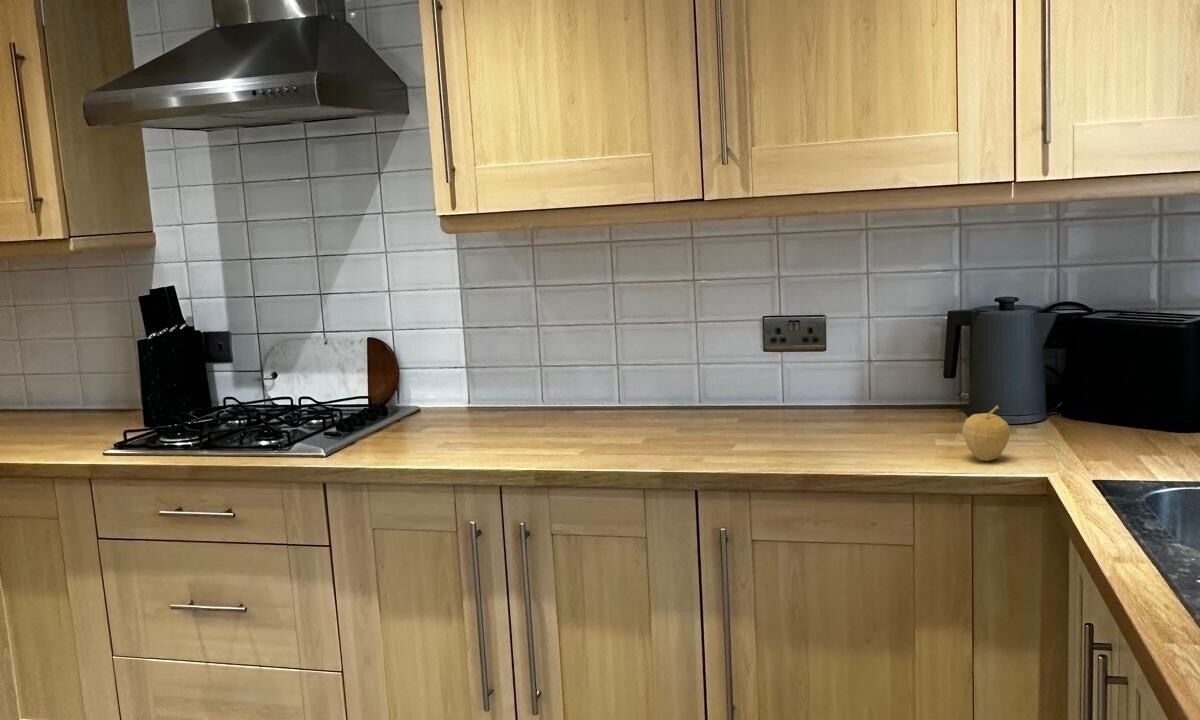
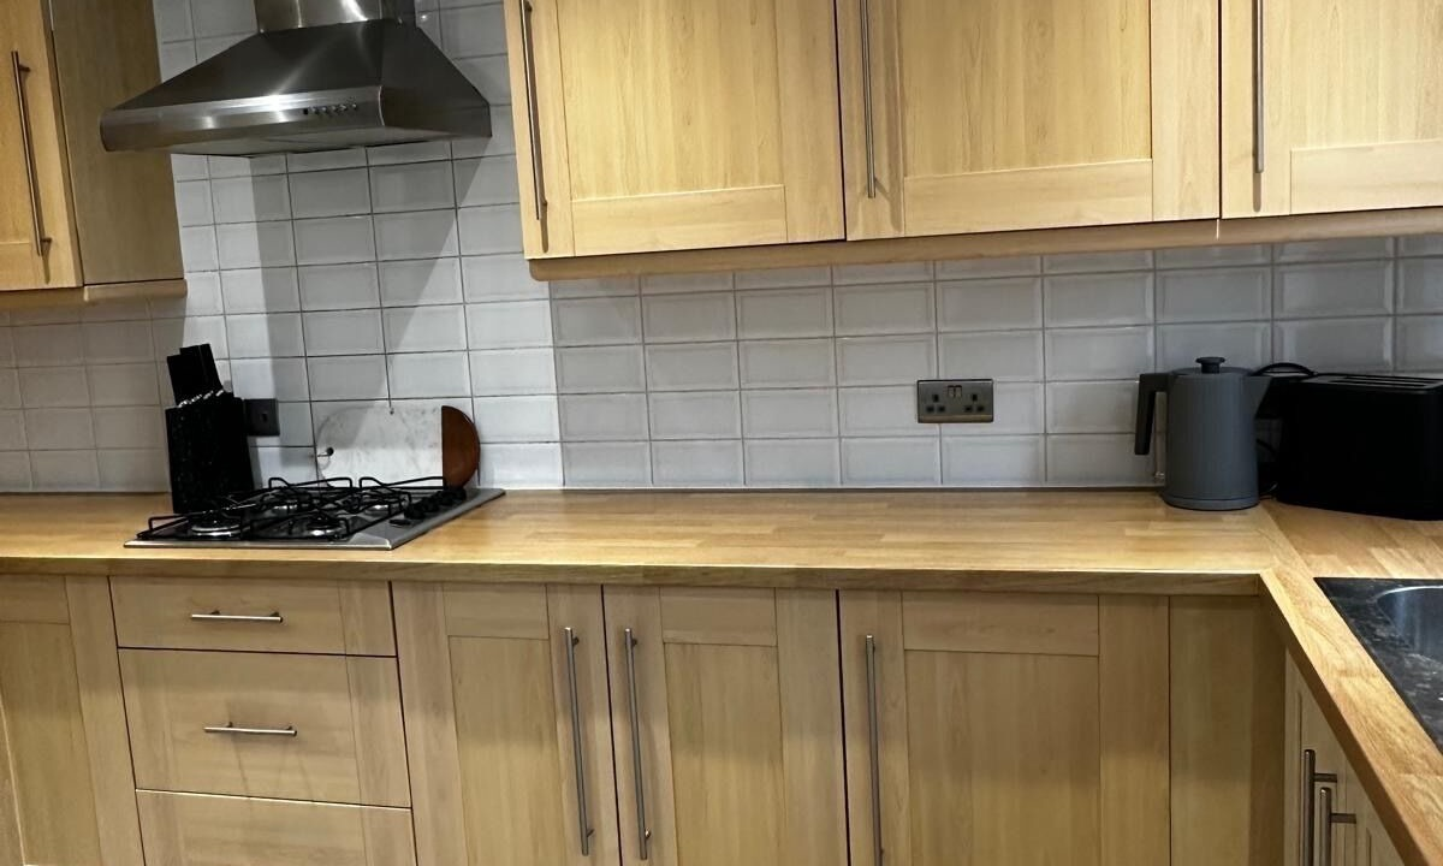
- fruit (985, 431)
